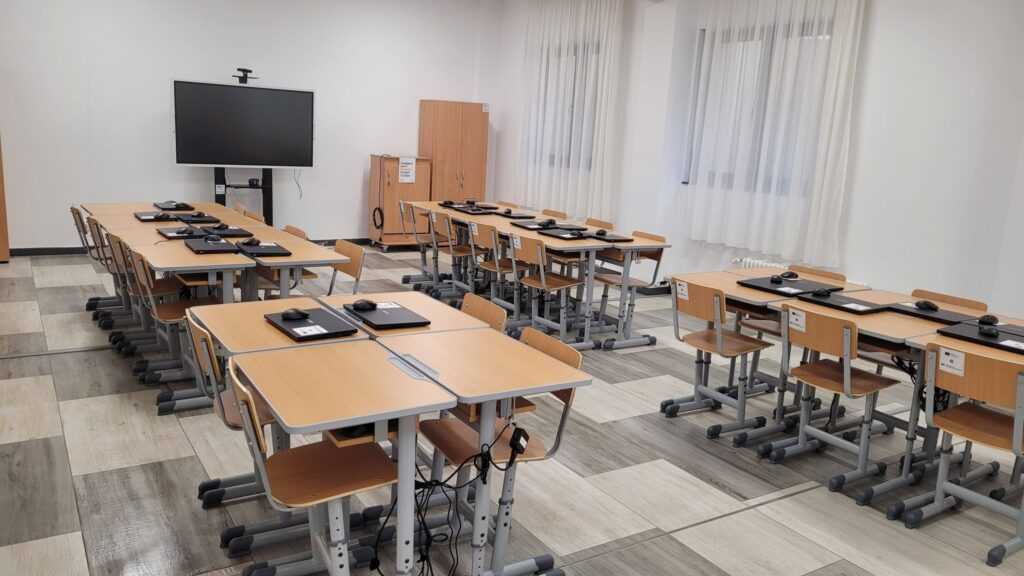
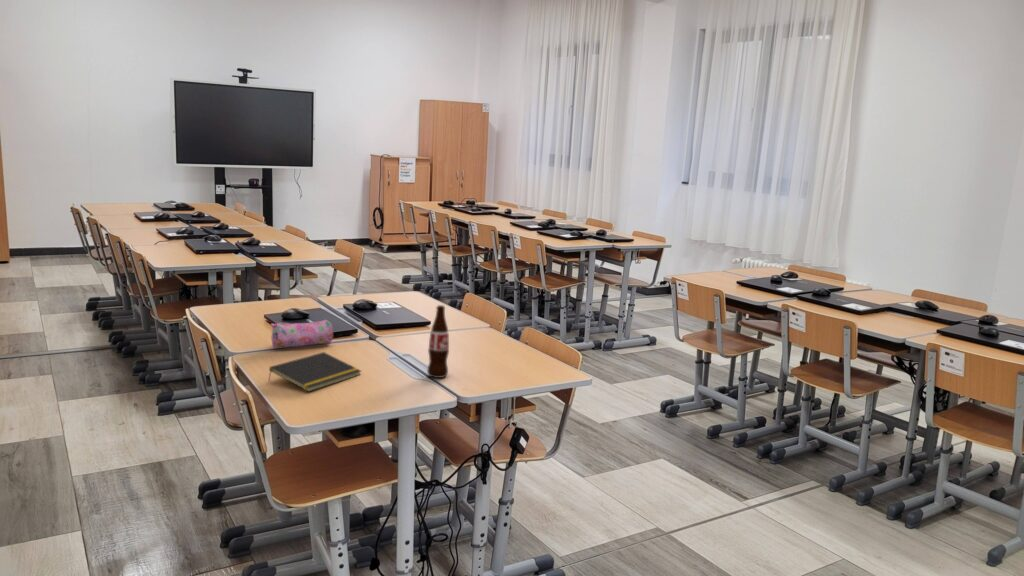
+ pencil case (301, 333)
+ bottle (439, 341)
+ notepad (316, 370)
